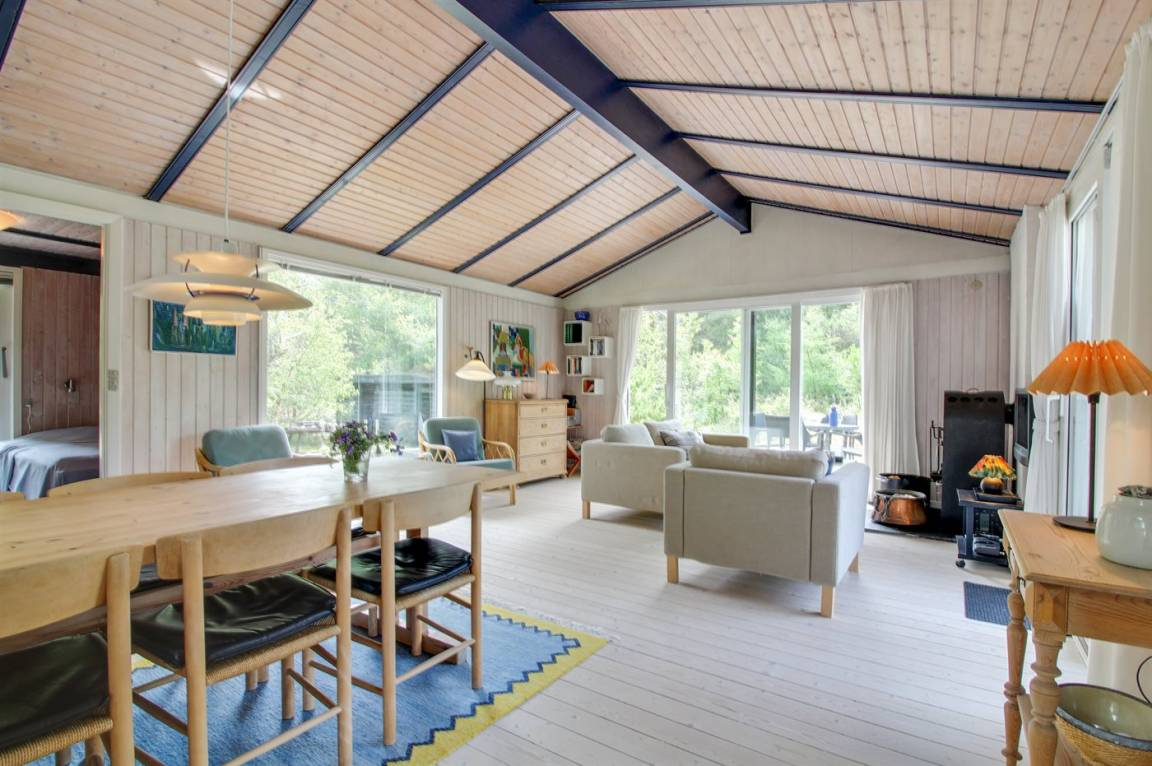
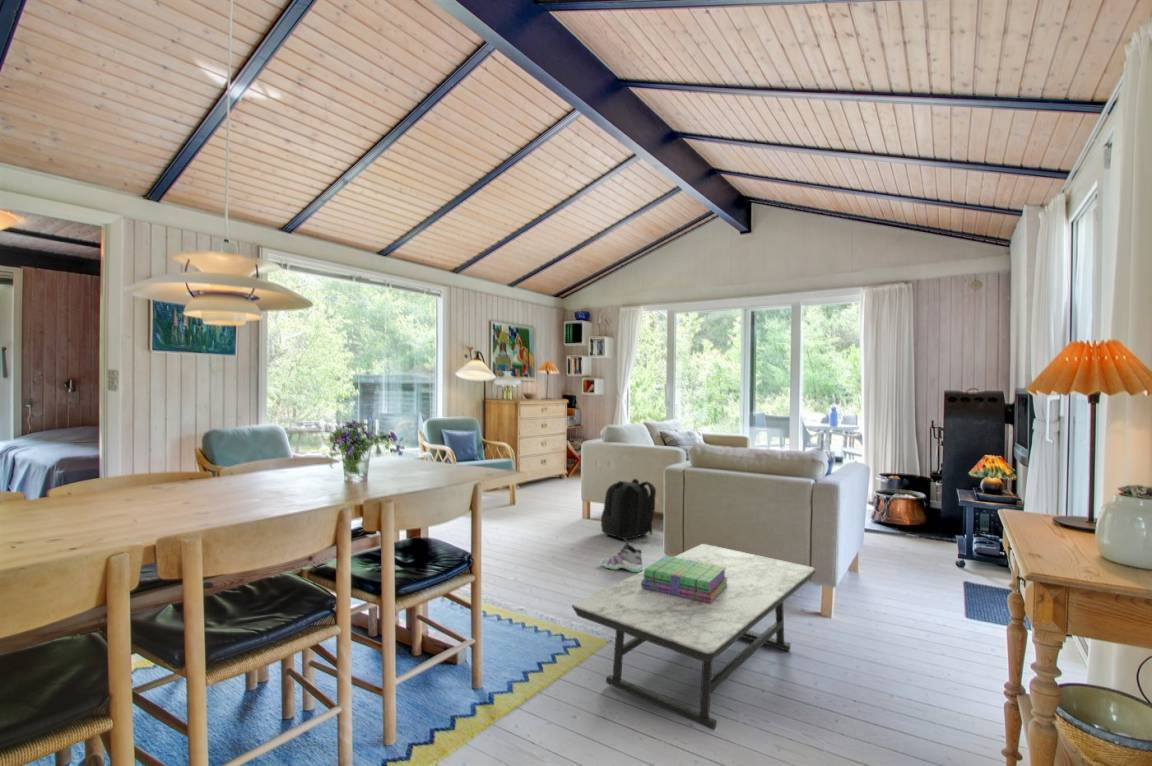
+ coffee table (705, 624)
+ stack of books (685, 577)
+ backpack (629, 508)
+ sneaker (621, 553)
